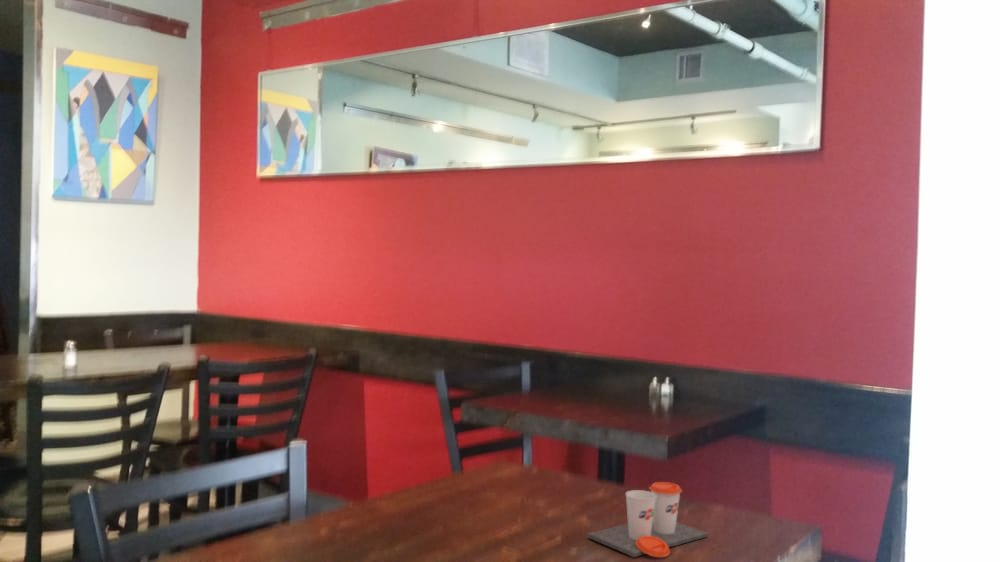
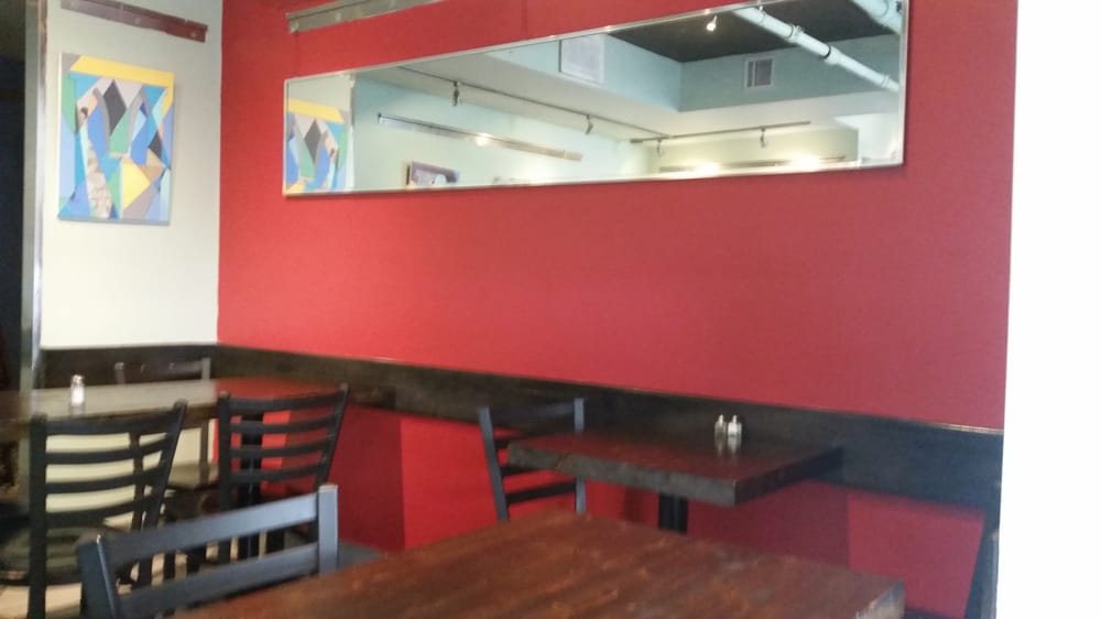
- cup (654, 514)
